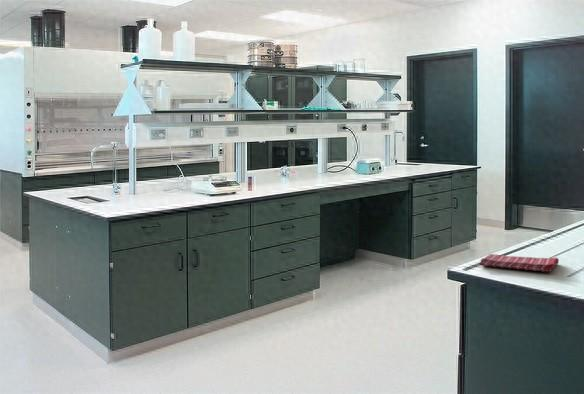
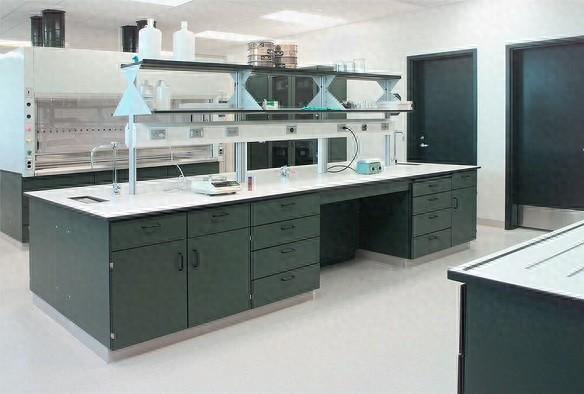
- dish towel (519, 261)
